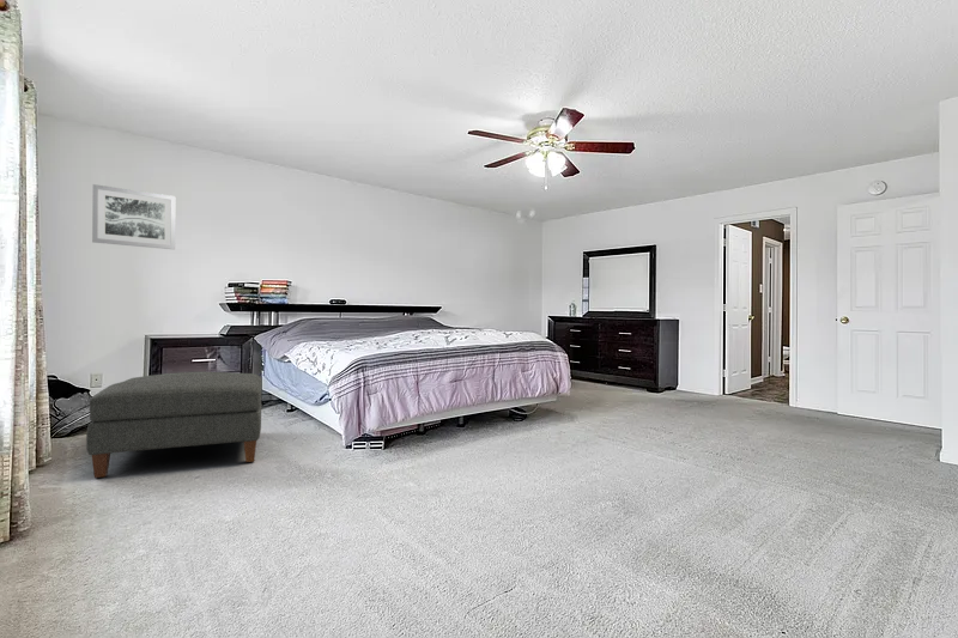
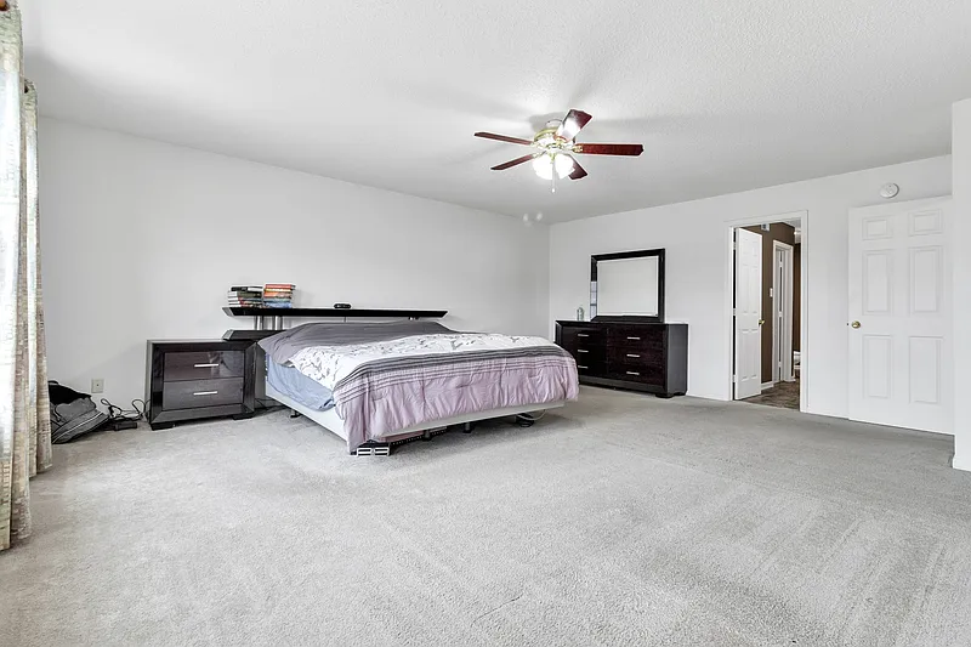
- wall art (135, 218)
- ottoman (188, 413)
